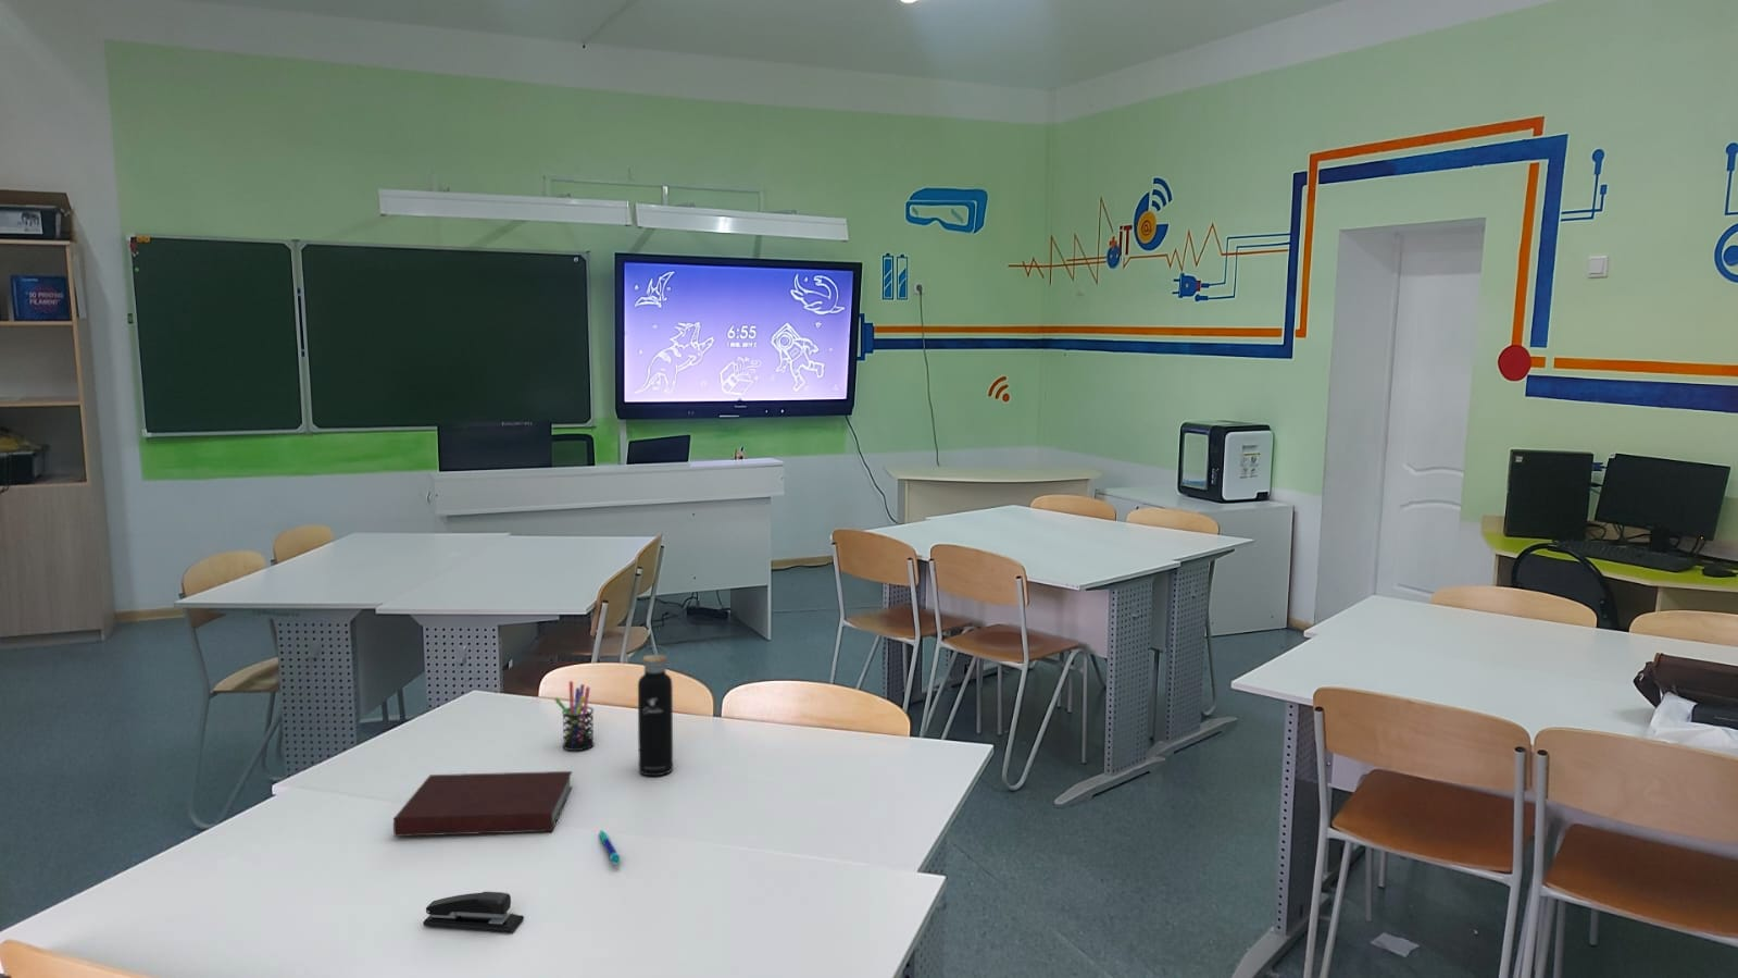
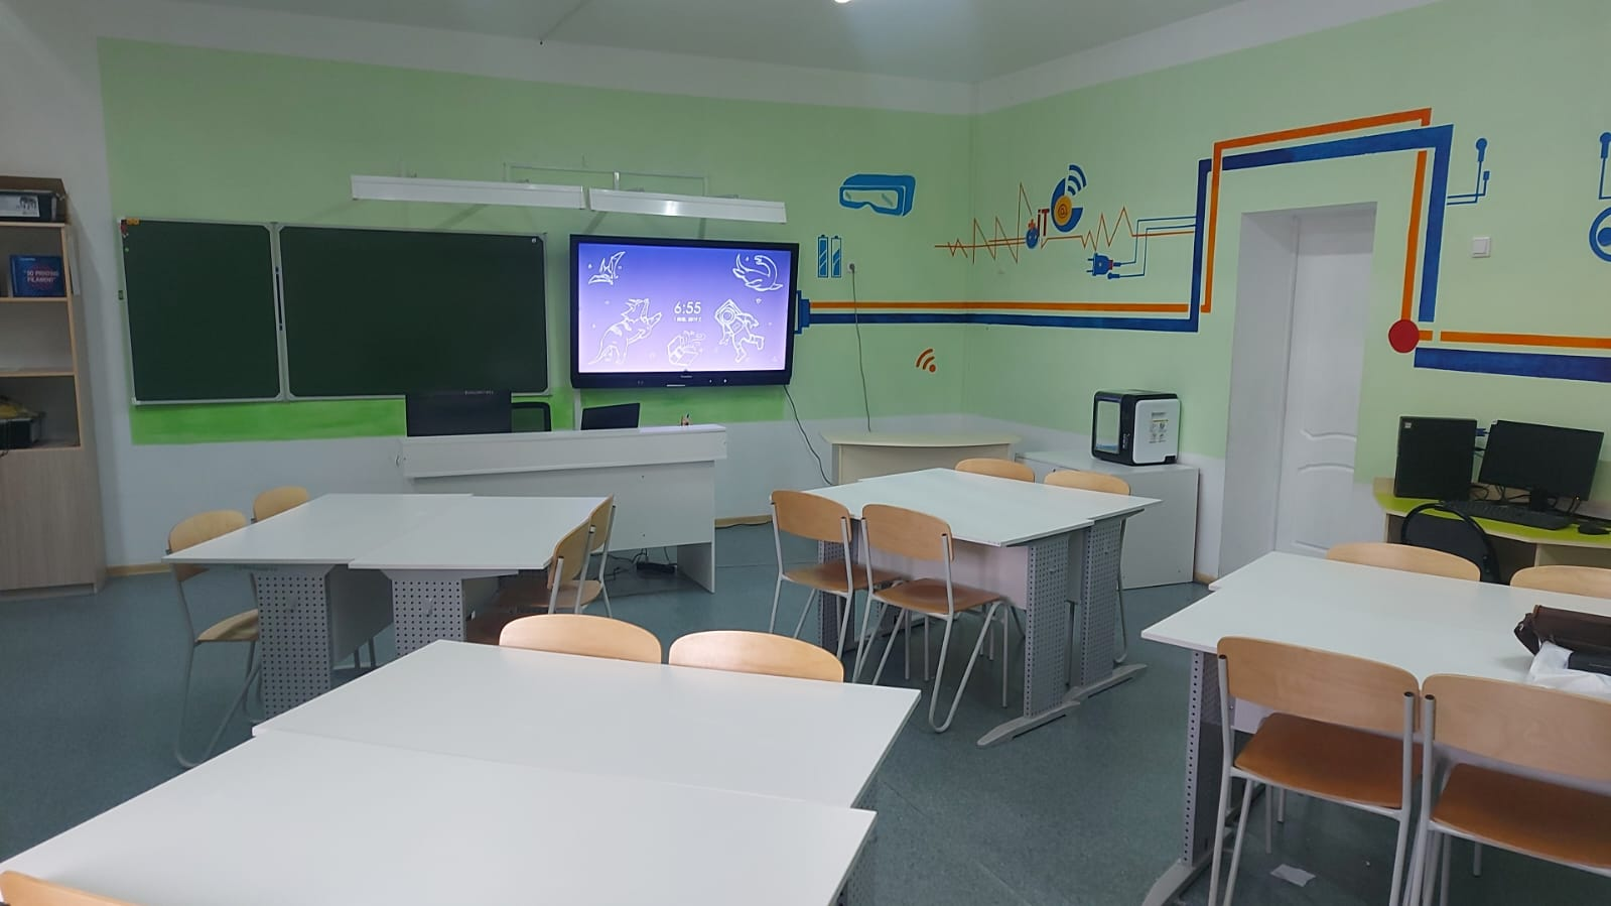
- notebook (488, 801)
- pen (609, 844)
- pen holder (573, 715)
- stapler (473, 909)
- water bottle (654, 707)
